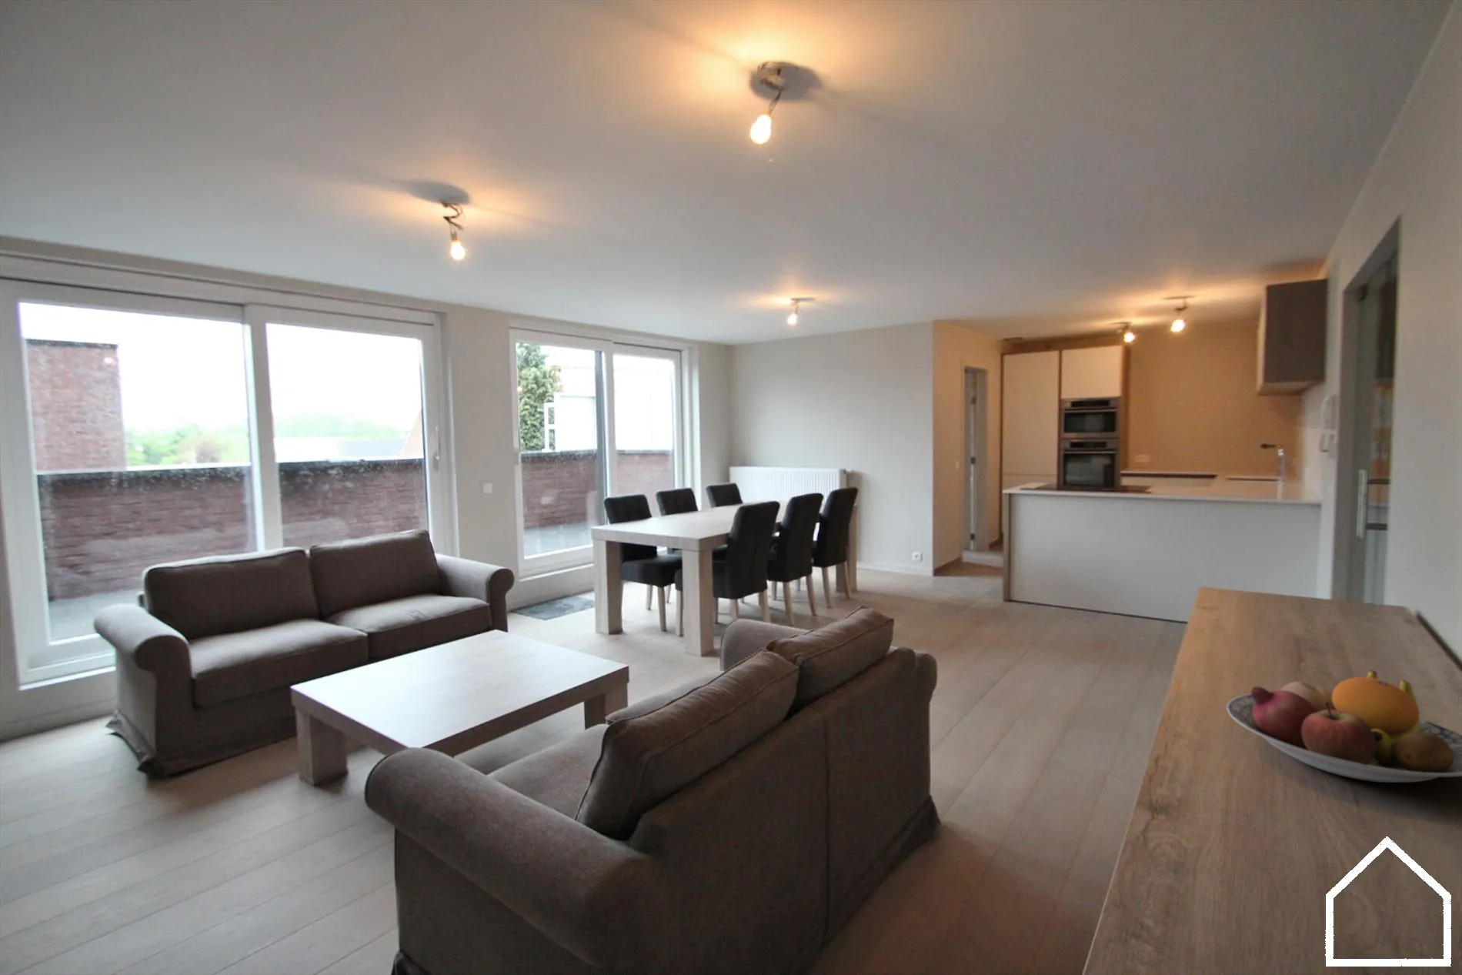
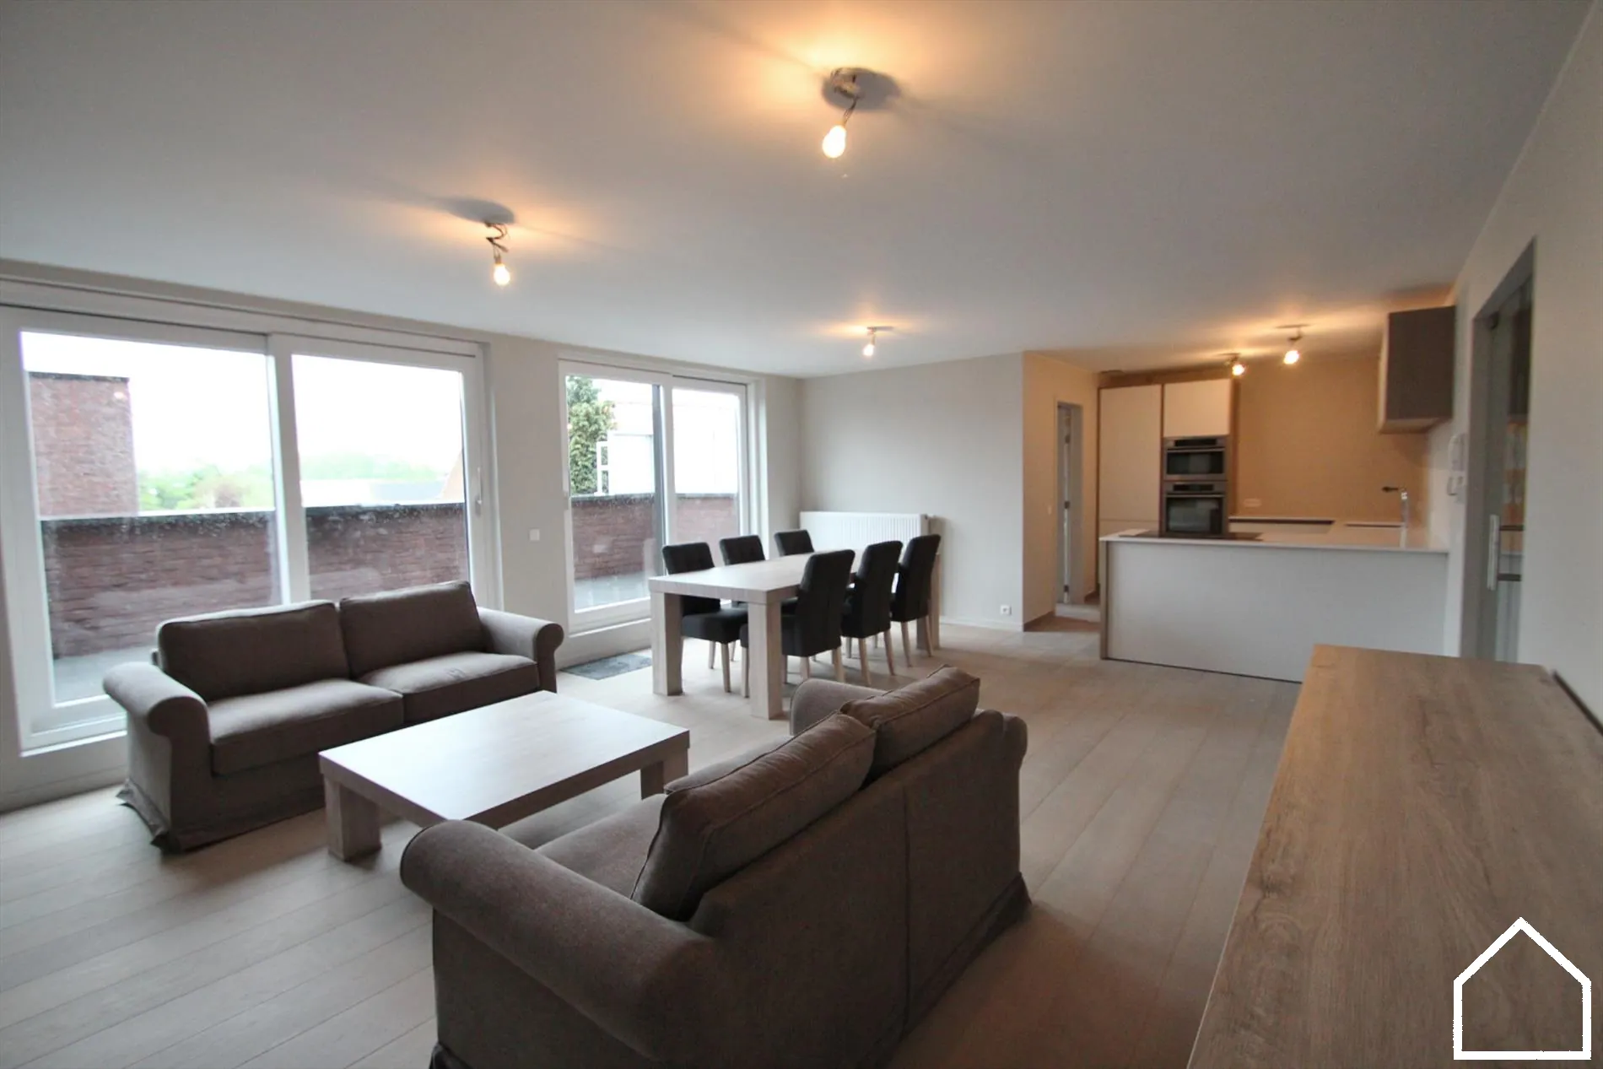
- fruit bowl (1346, 719)
